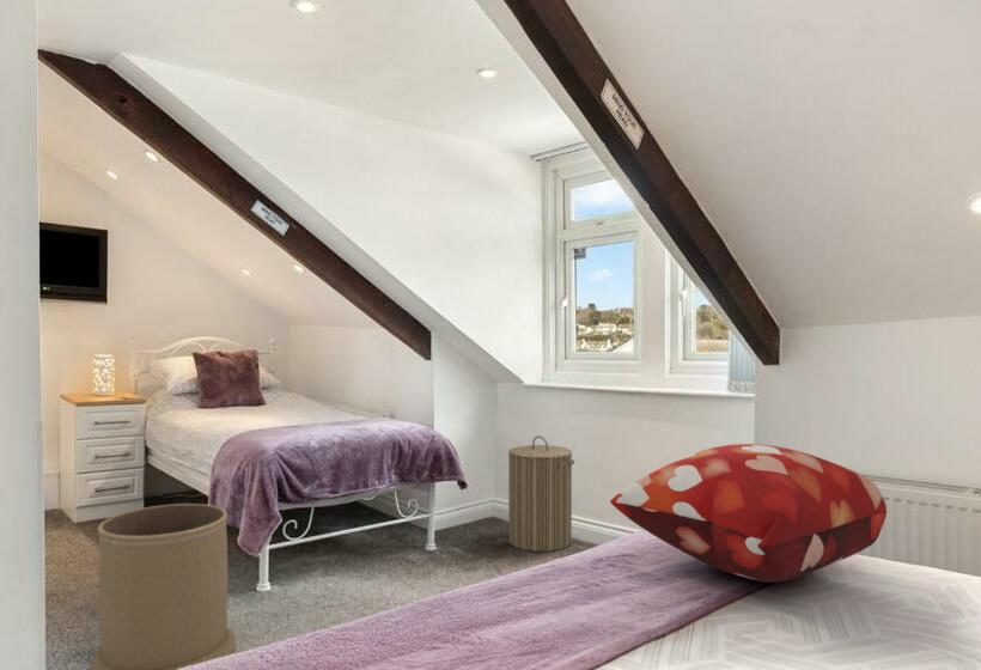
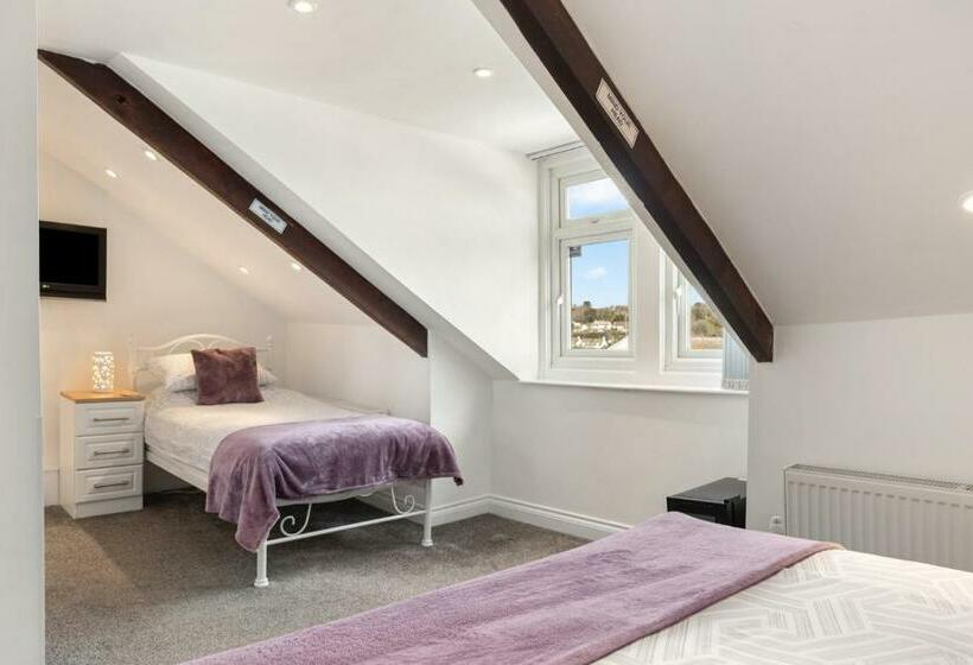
- decorative pillow (748, 505)
- laundry hamper (540, 488)
- trash can (165, 586)
